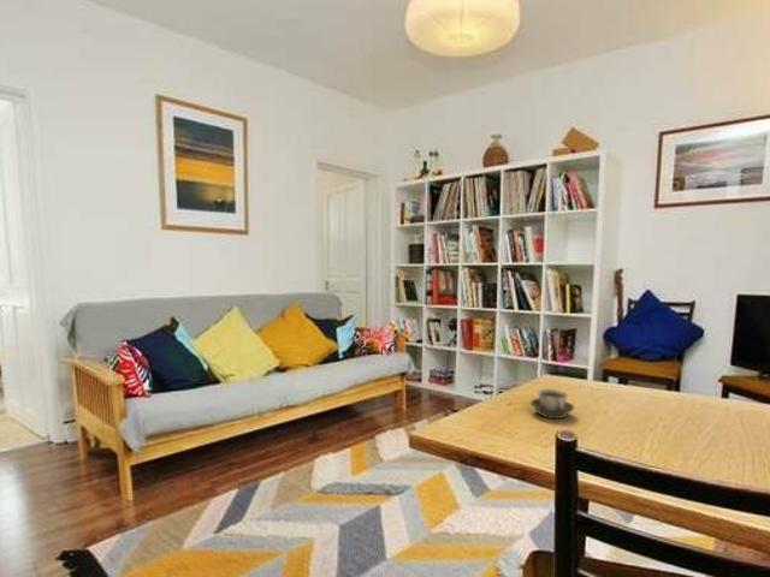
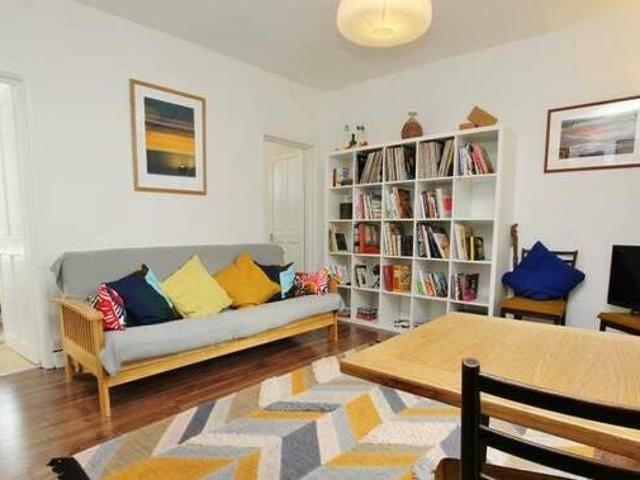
- cup (551, 403)
